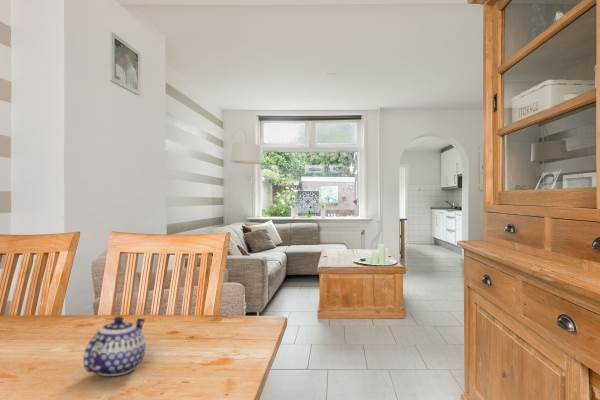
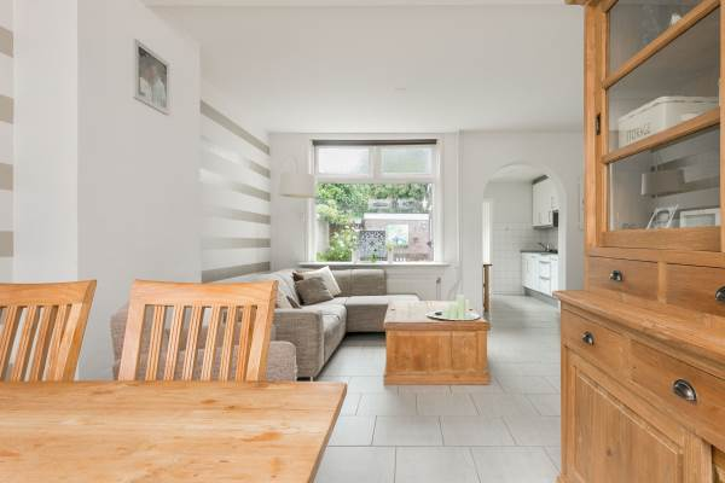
- teapot (117, 343)
